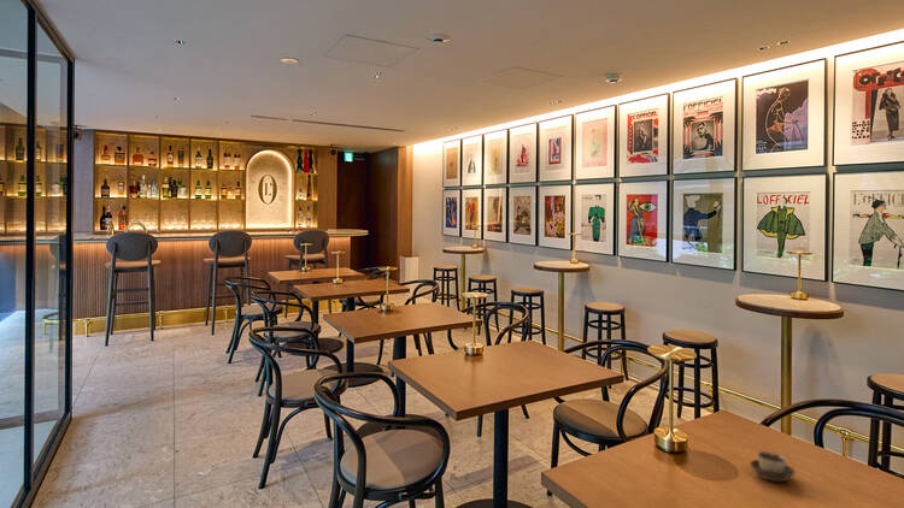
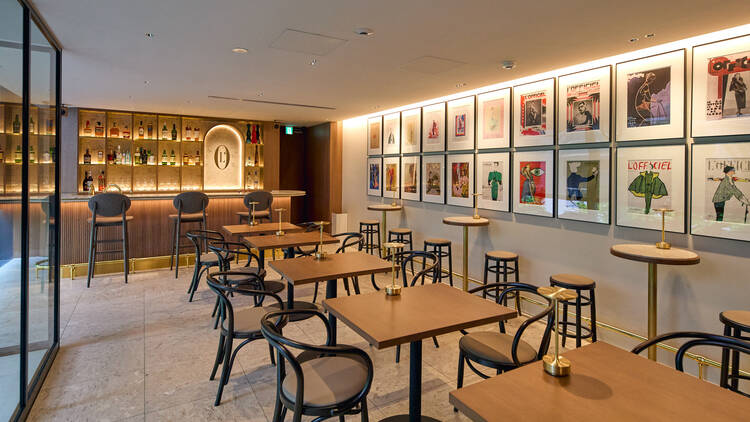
- cup (771, 466)
